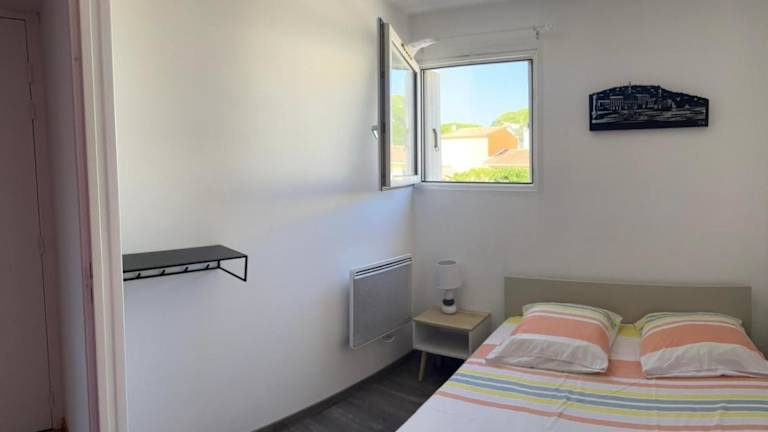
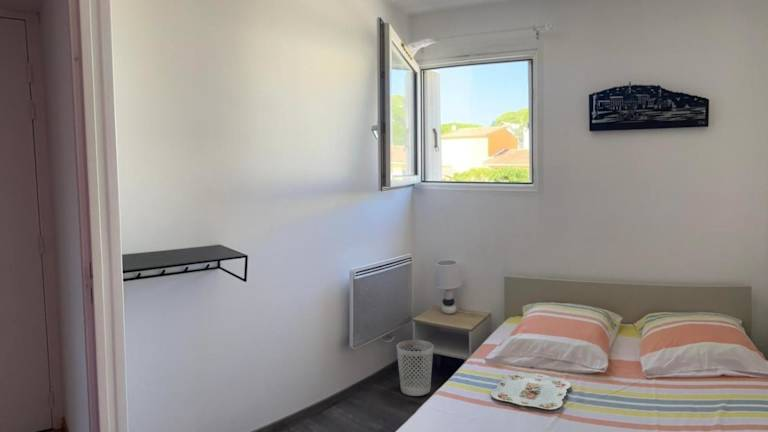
+ serving tray (531, 389)
+ wastebasket (415, 367)
